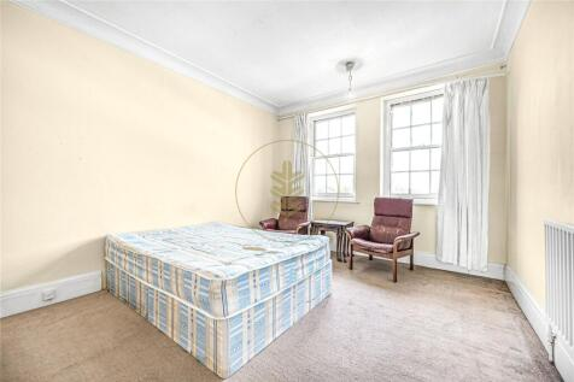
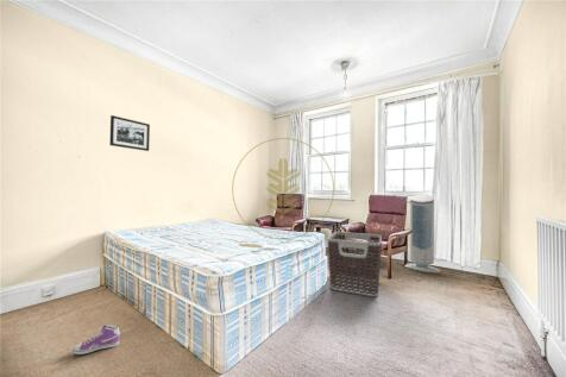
+ air purifier (421, 231)
+ picture frame (131, 133)
+ sneaker (96, 337)
+ clothes hamper (354, 260)
